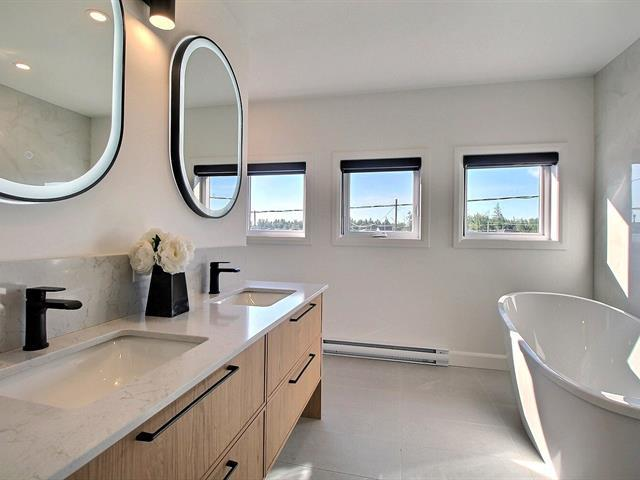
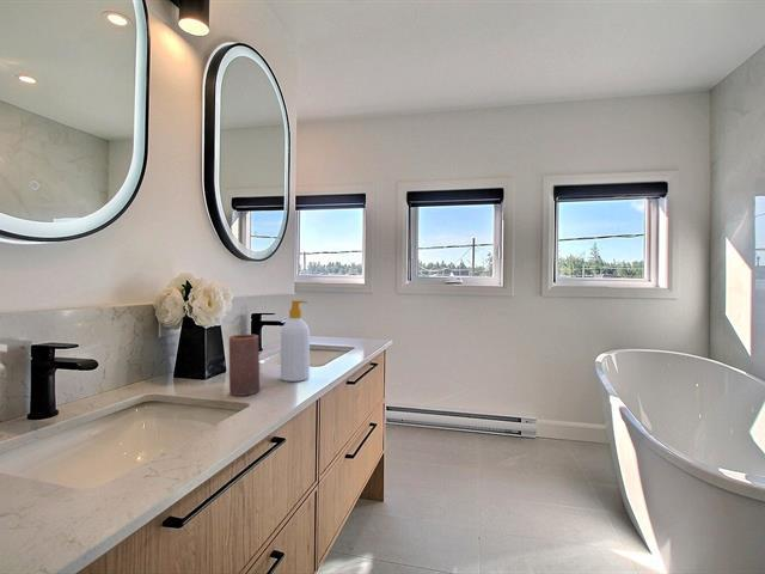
+ soap bottle (295, 338)
+ candle (244, 364)
